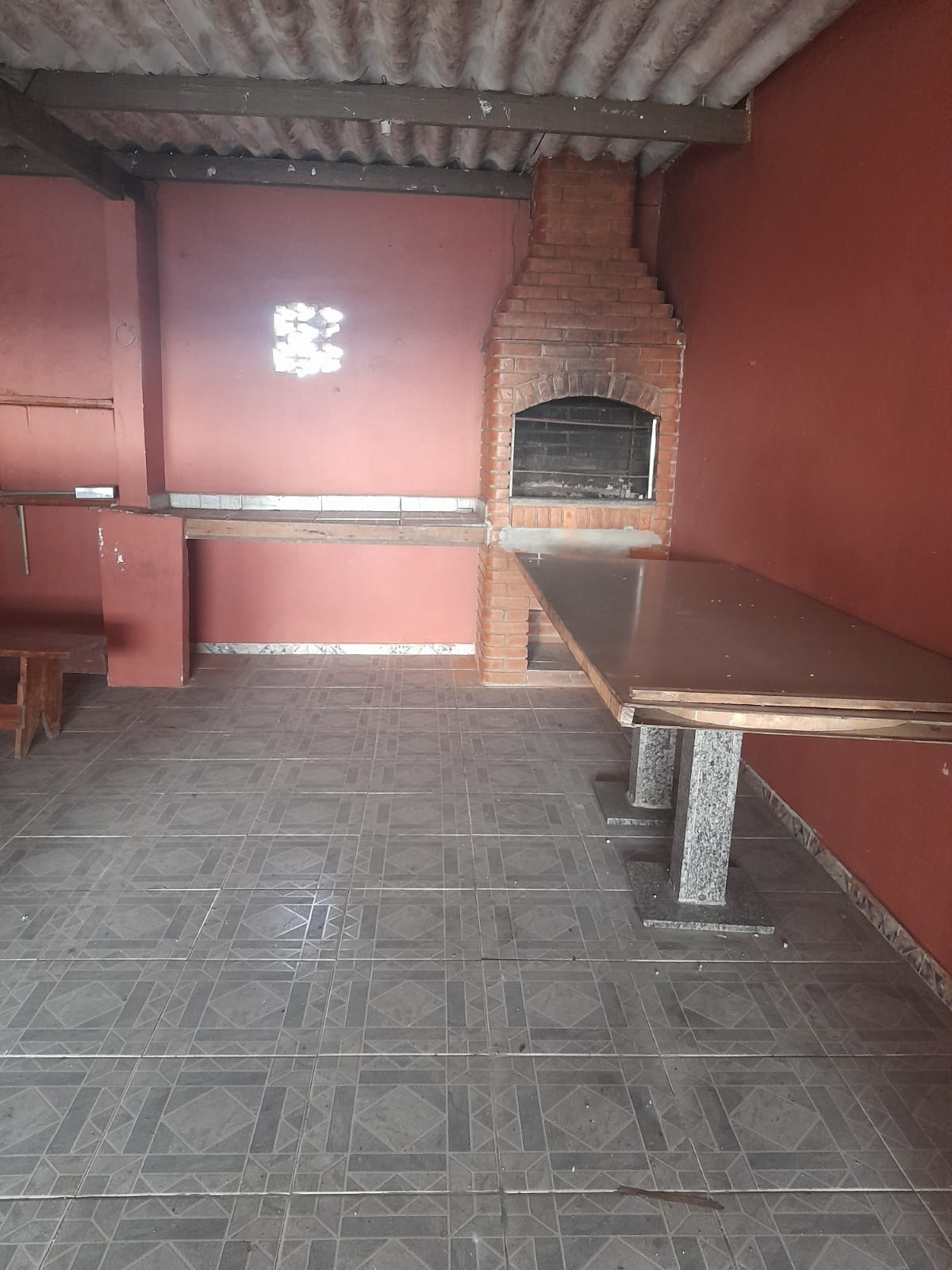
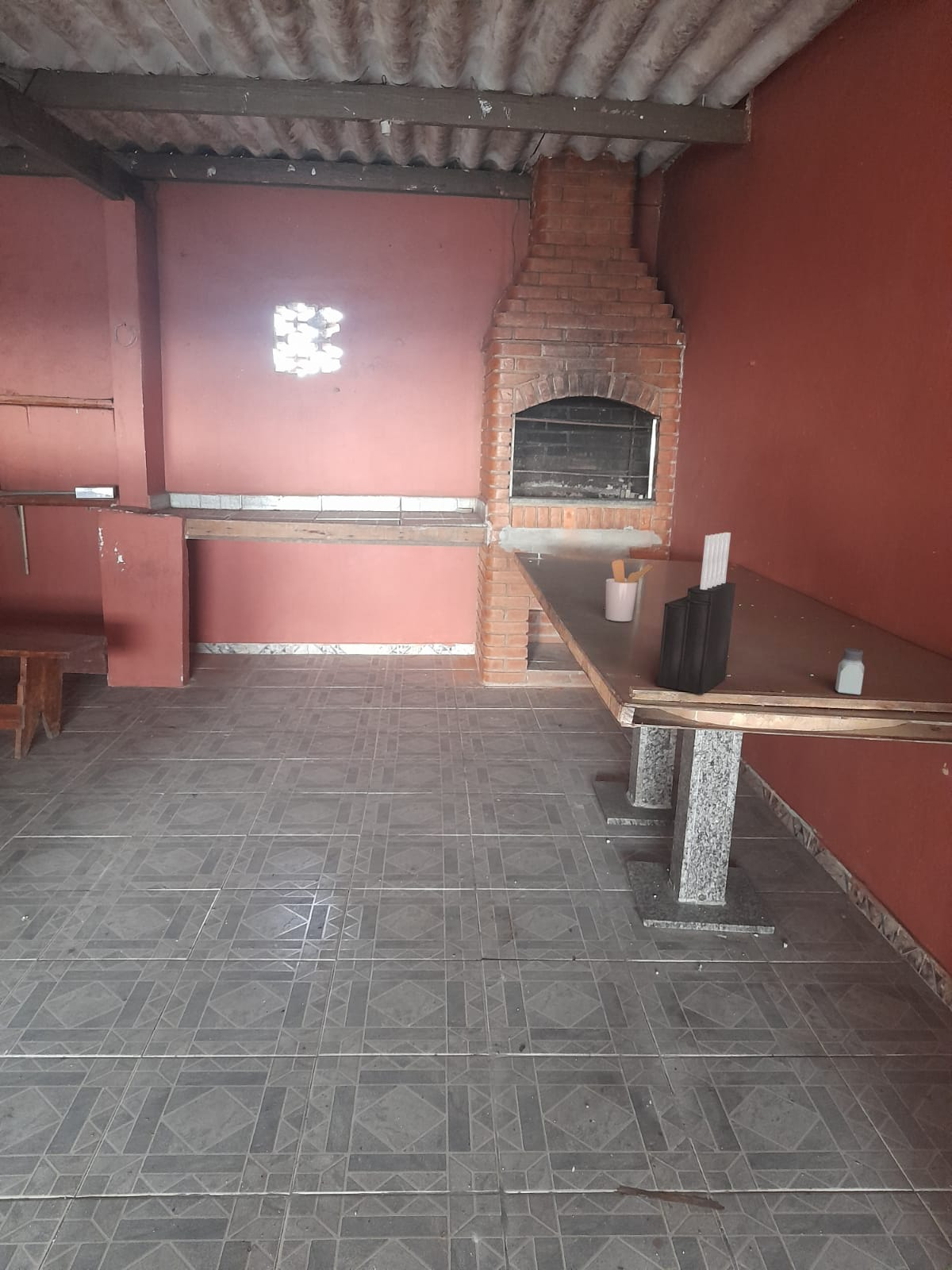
+ saltshaker (850, 671)
+ utensil holder (628, 591)
+ knife block (694, 608)
